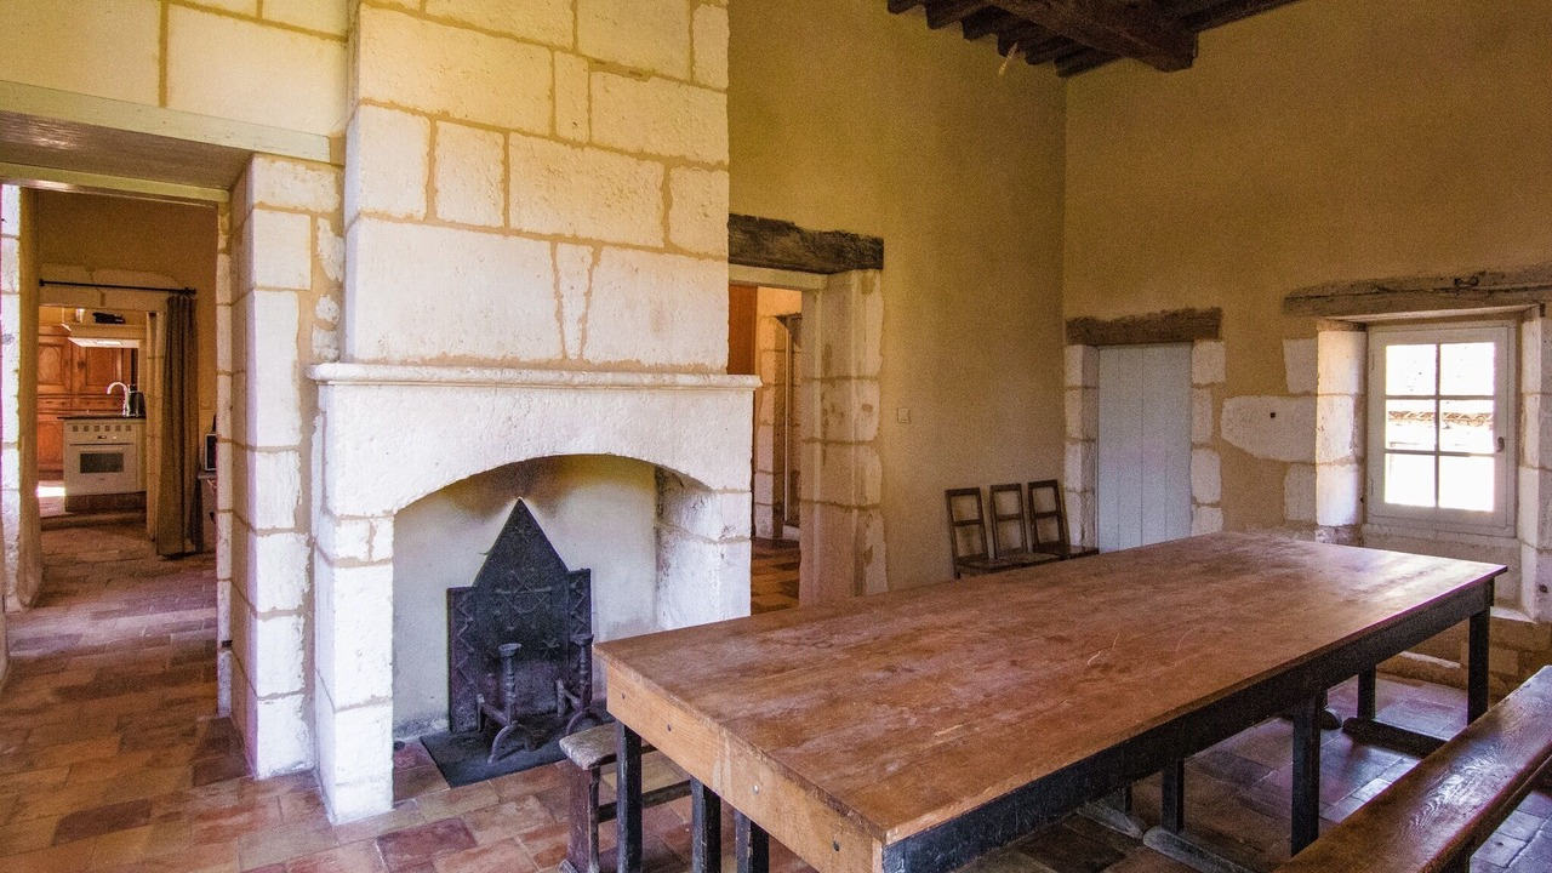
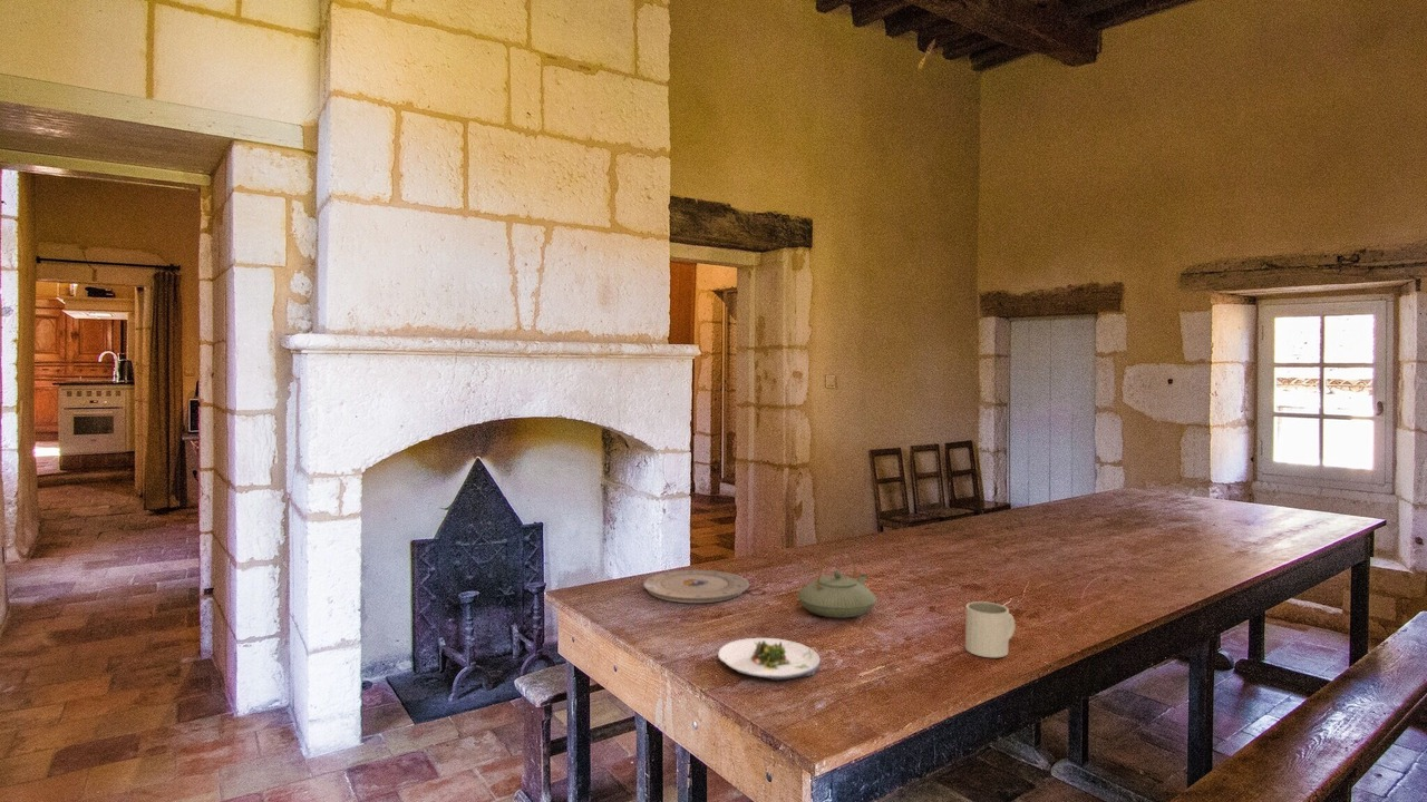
+ mug (992, 627)
+ salad plate (769, 651)
+ teapot (839, 579)
+ plate (696, 586)
